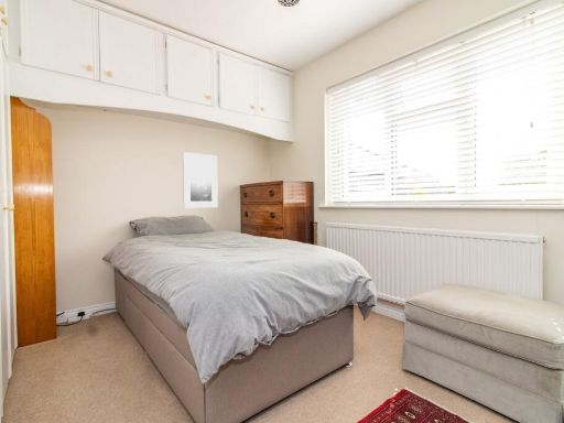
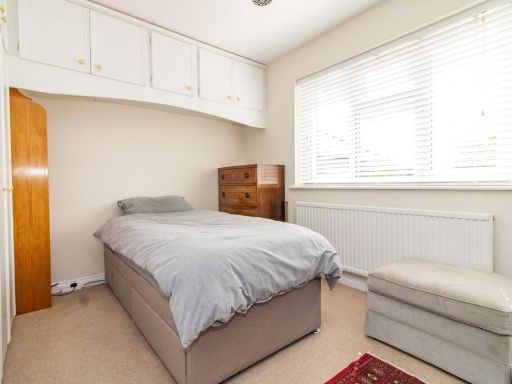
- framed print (200, 181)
